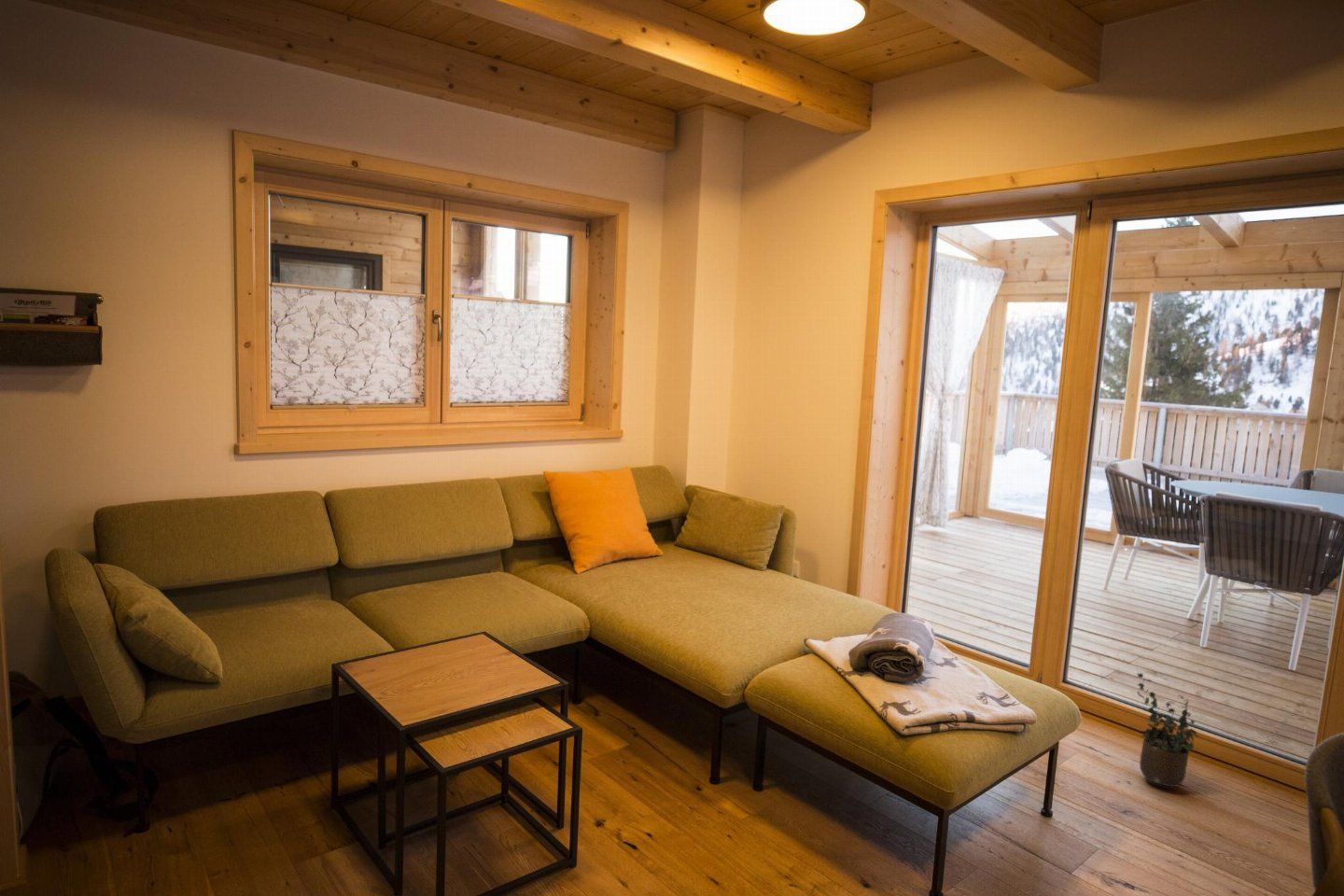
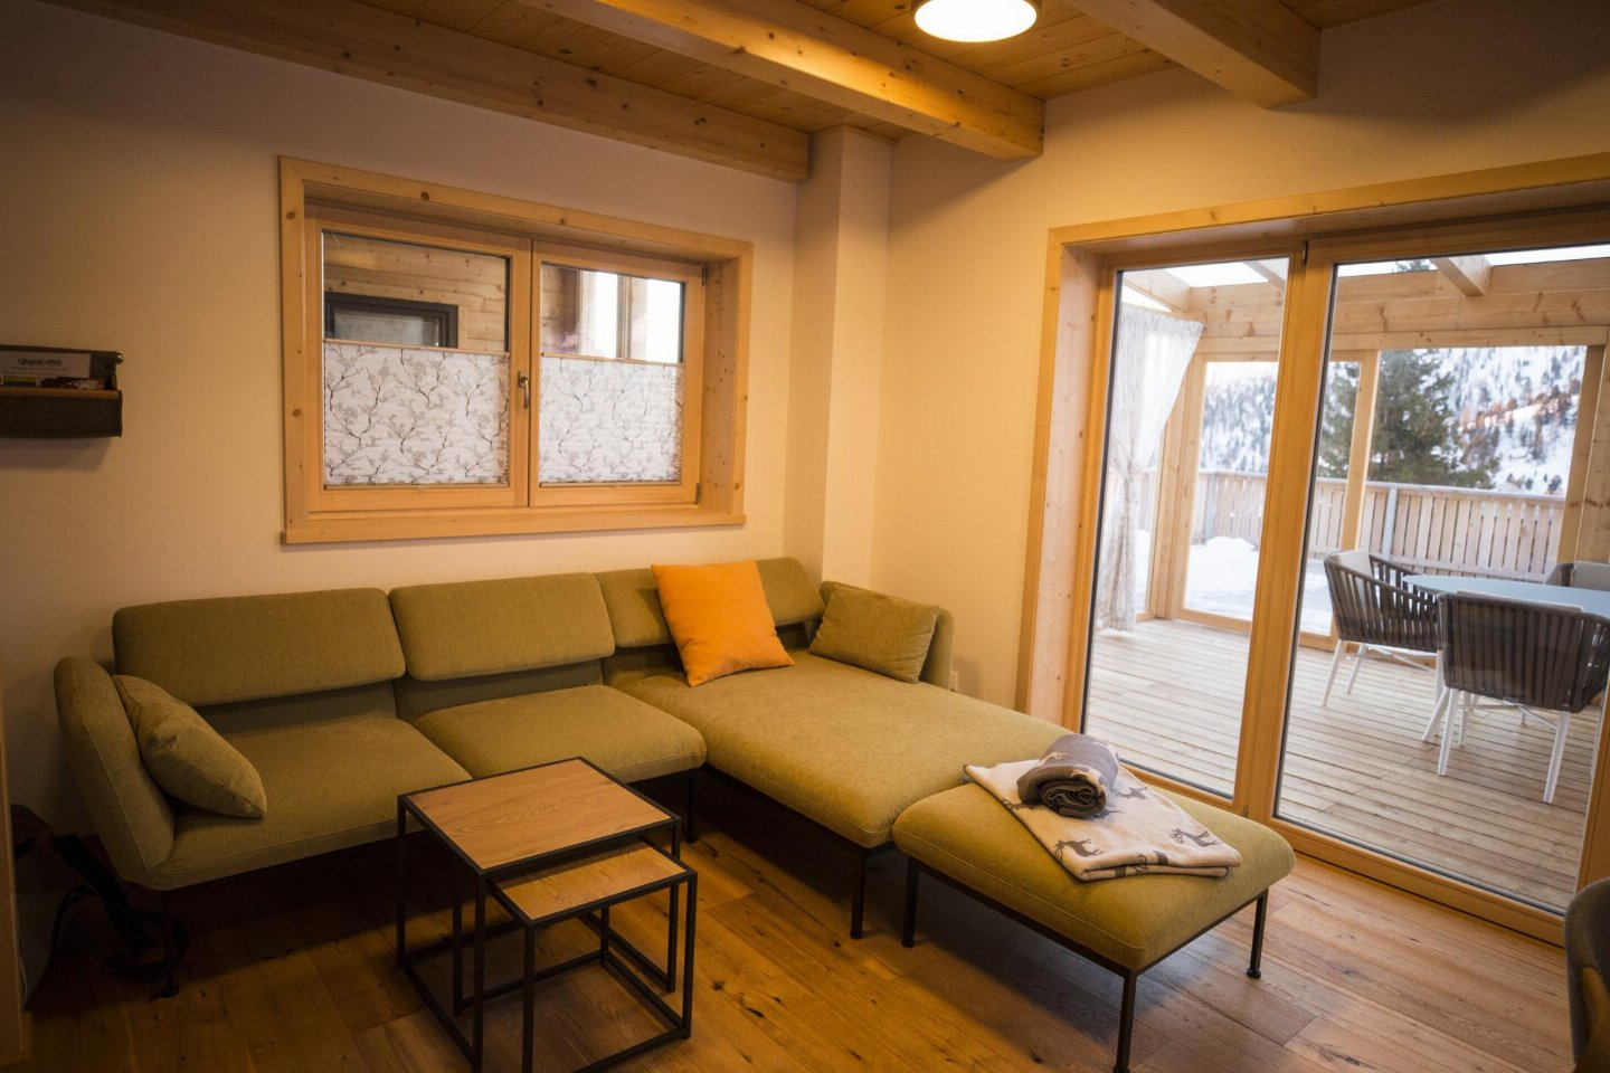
- potted plant (1164, 733)
